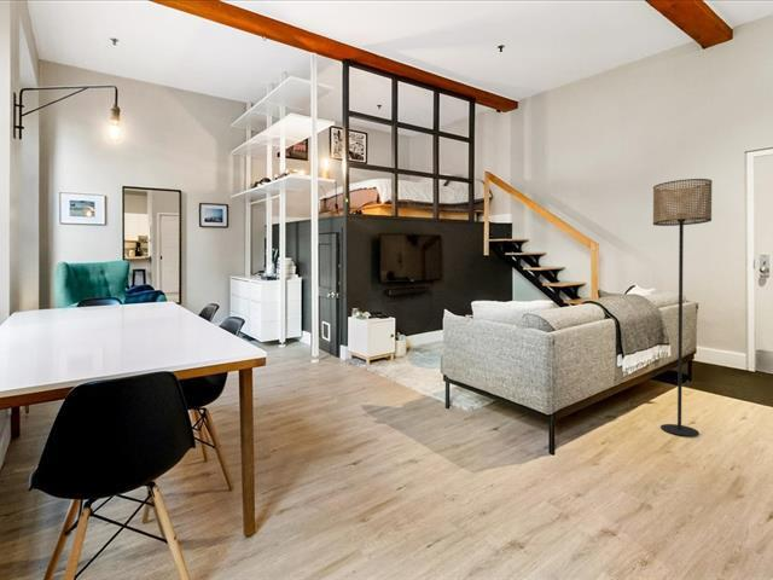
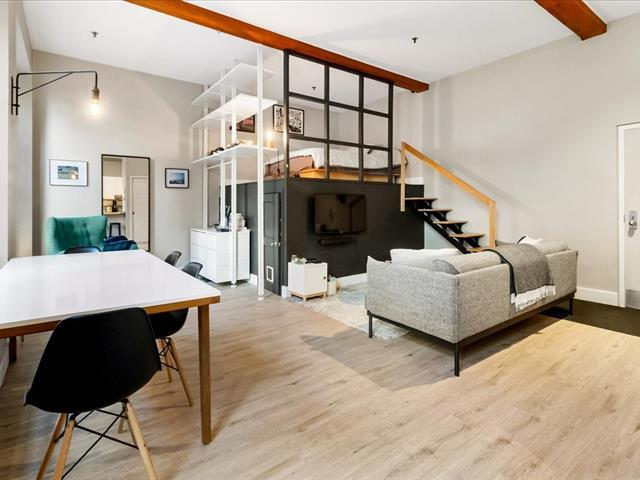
- floor lamp (680, 308)
